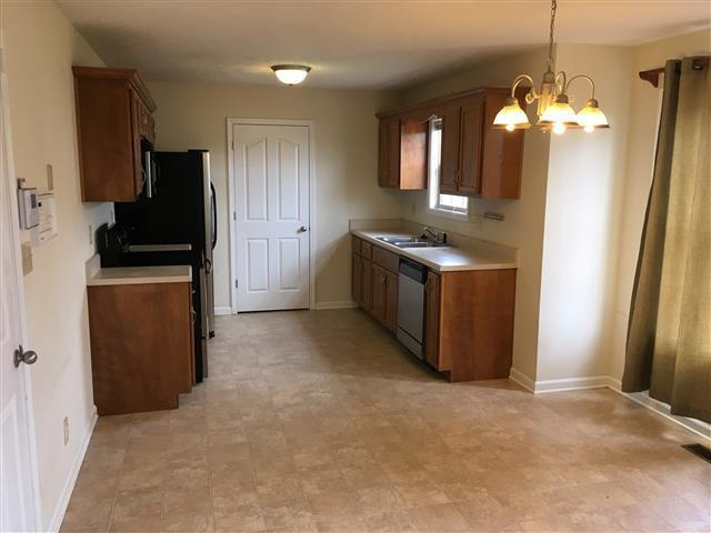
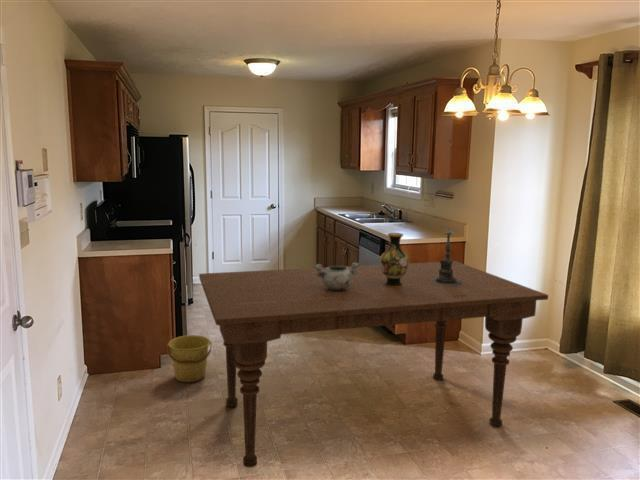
+ vase (394, 259)
+ decorative bowl (336, 275)
+ bucket (190, 359)
+ dining table (361, 327)
+ candle holder (448, 252)
